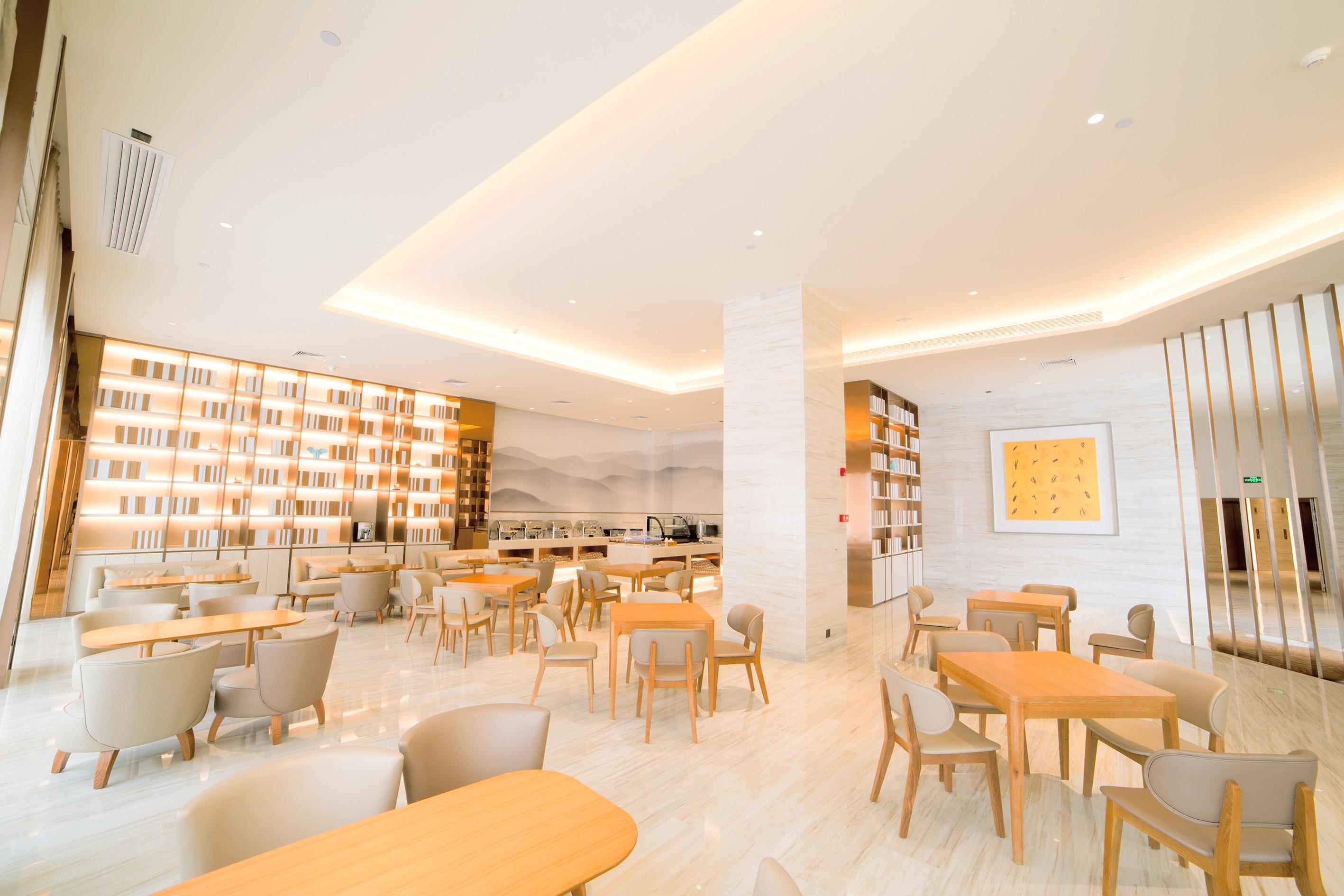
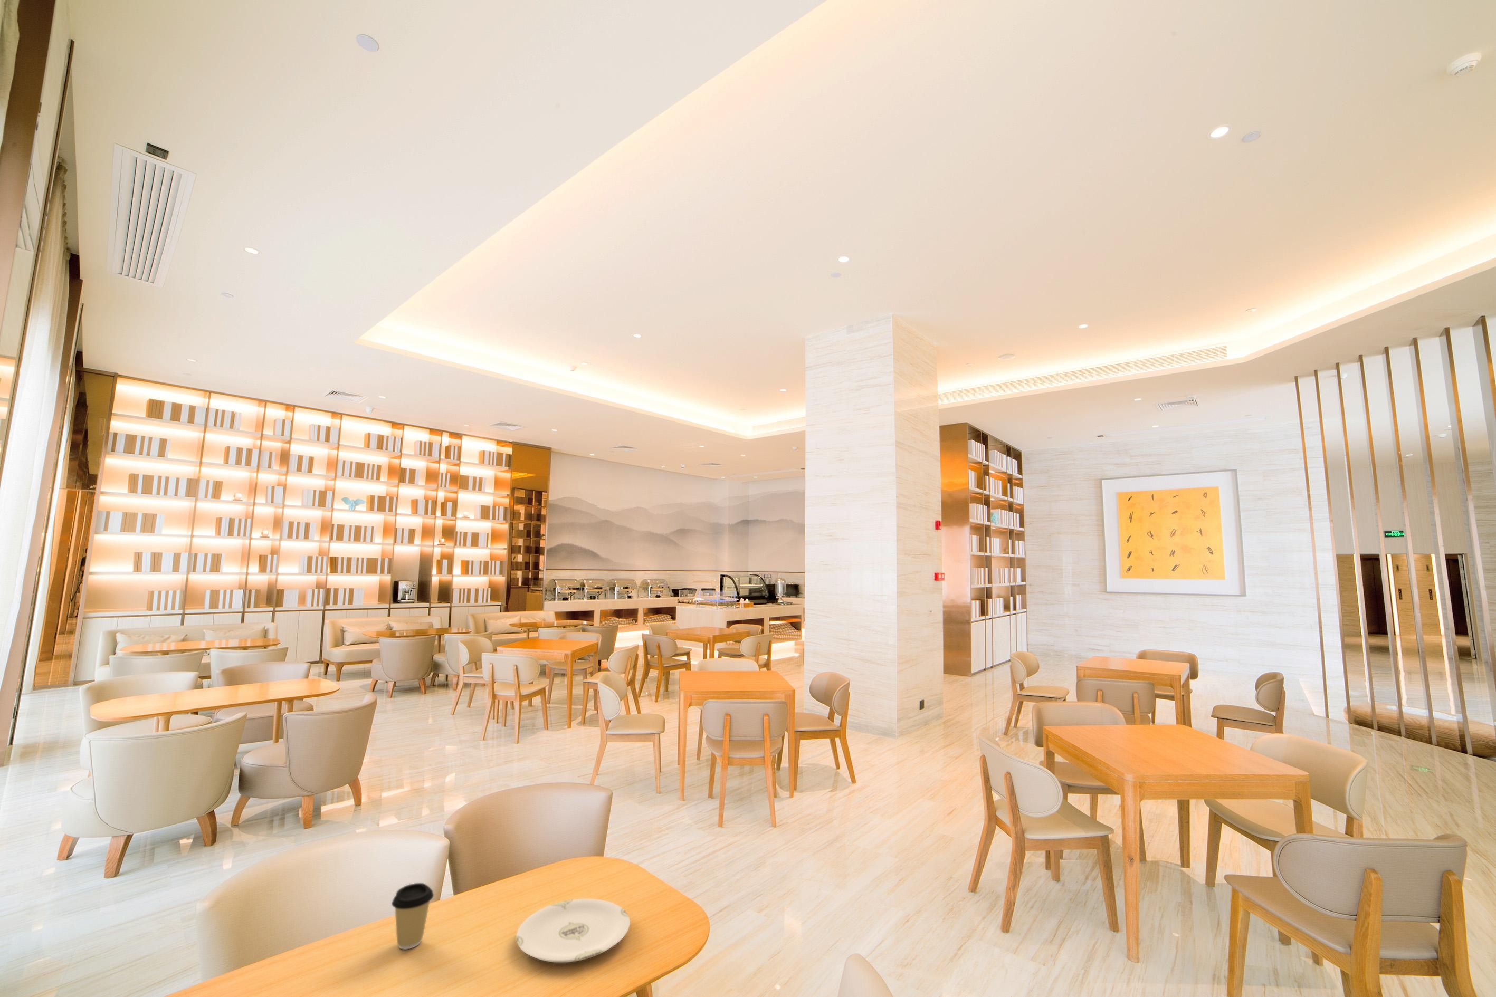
+ plate (574, 931)
+ coffee cup (412, 916)
